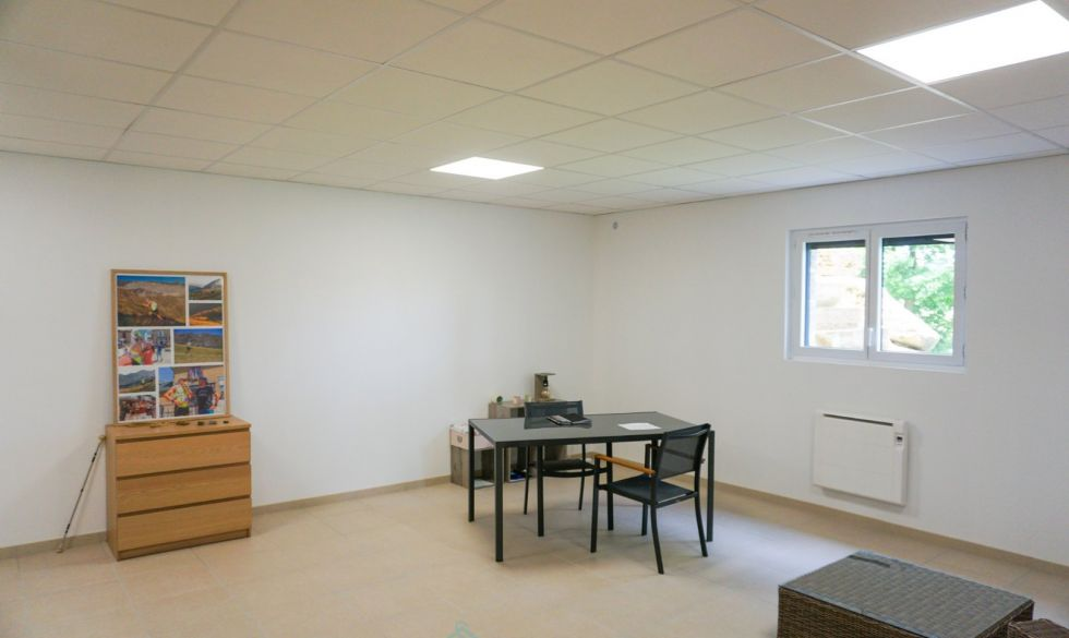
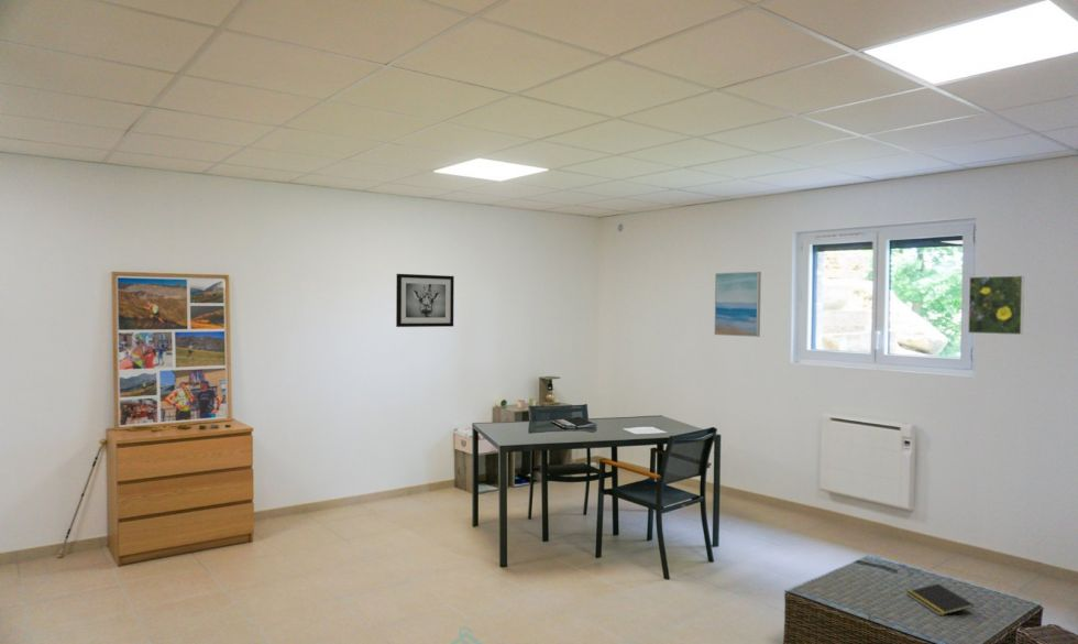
+ wall art (737, 304)
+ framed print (994, 305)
+ wall art (426, 301)
+ notepad (938, 599)
